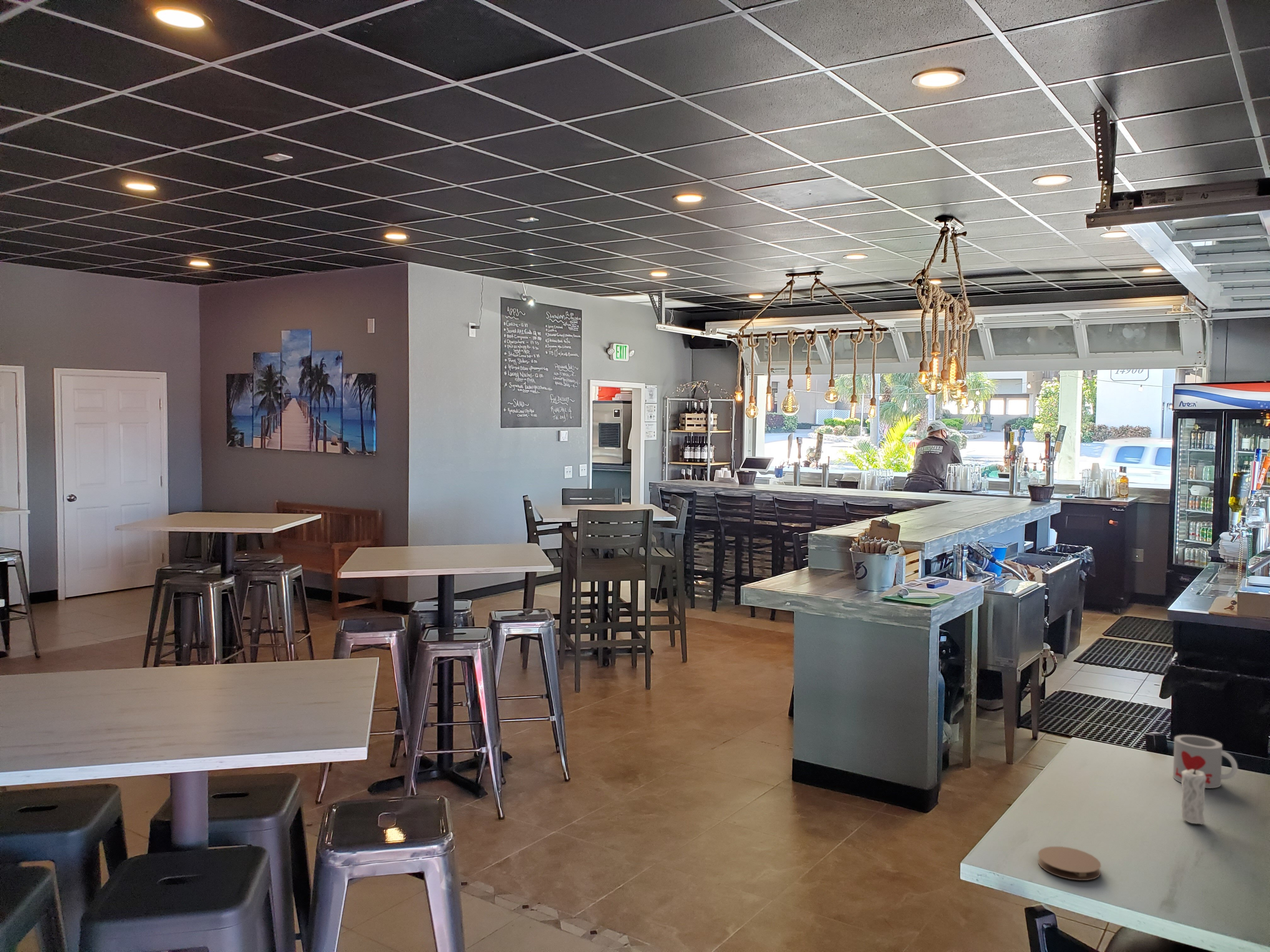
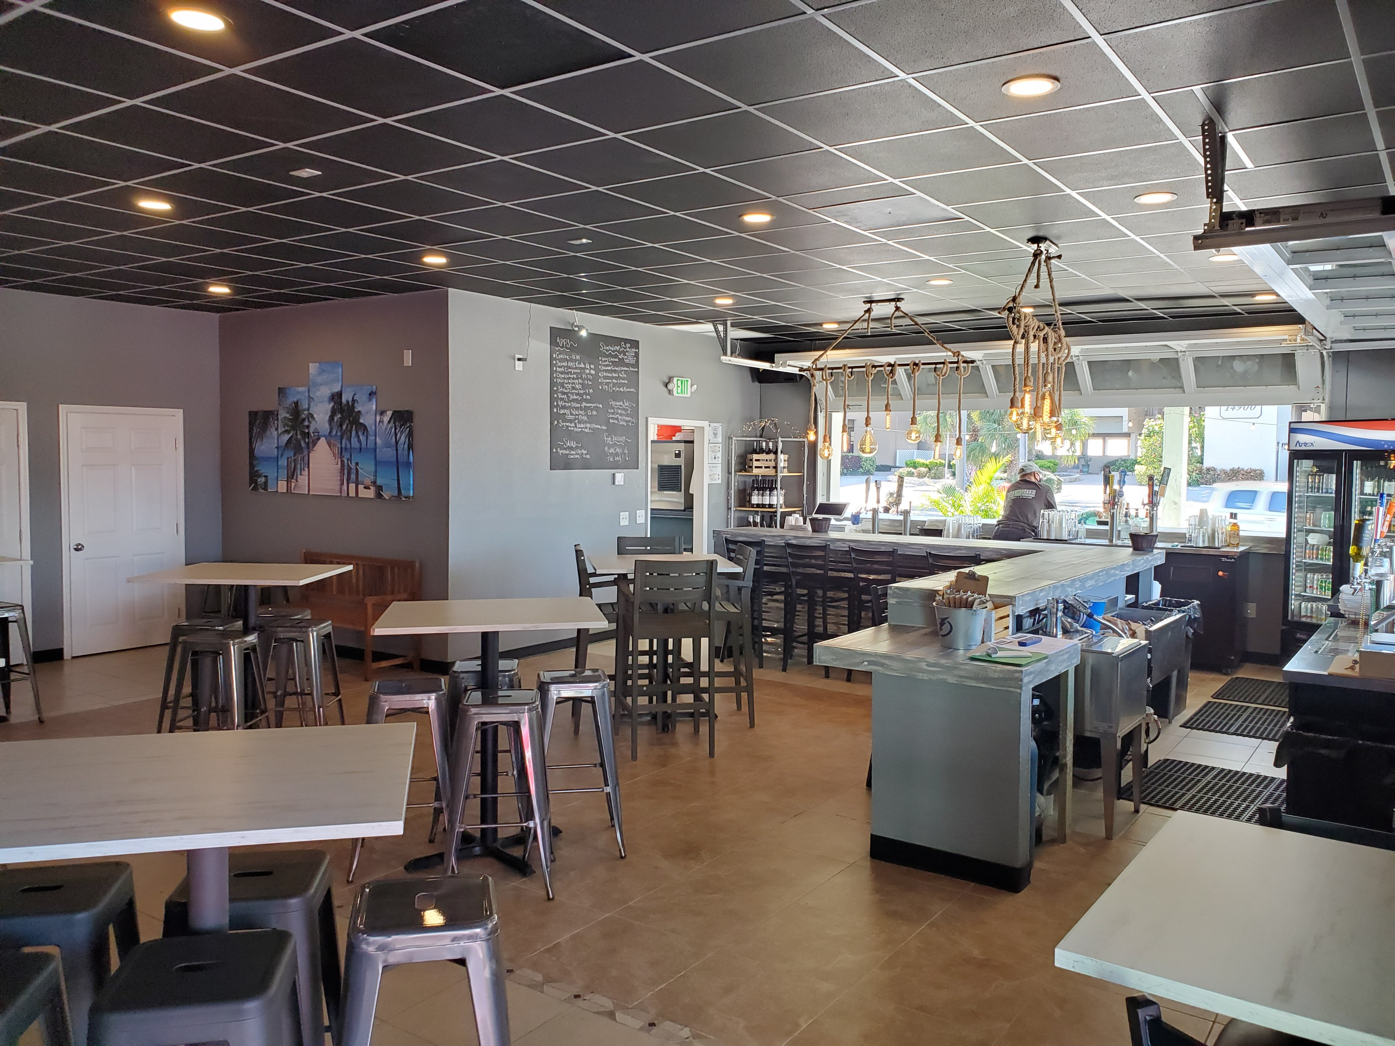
- mug (1205, 762)
- coaster (1069, 863)
- candle (1193, 791)
